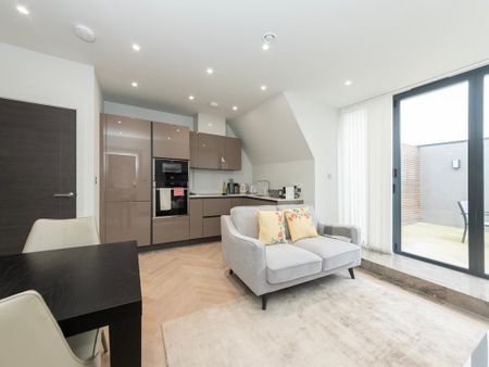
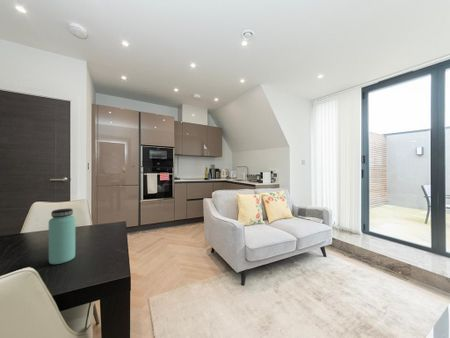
+ bottle (62, 234)
